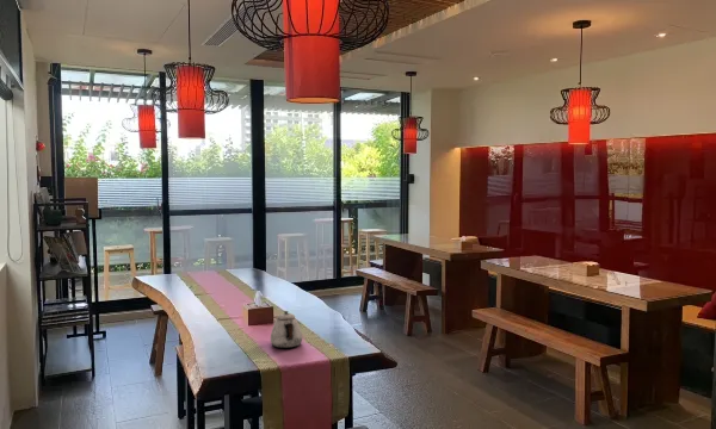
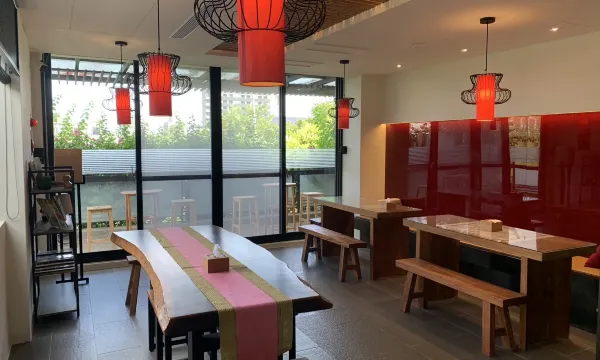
- teapot (285, 327)
